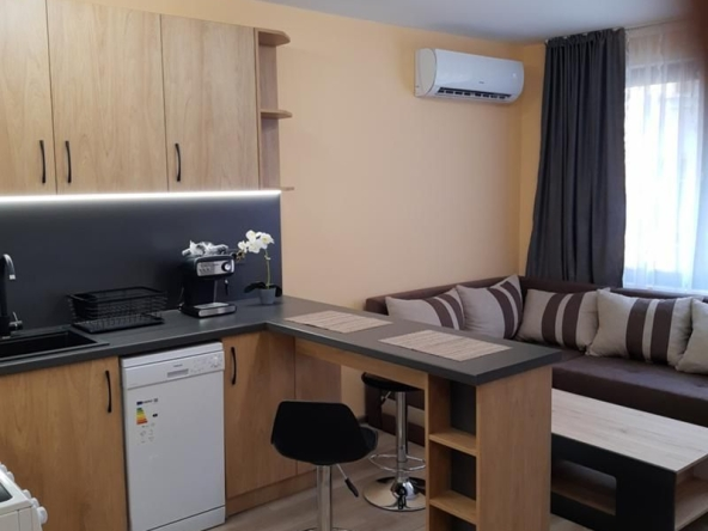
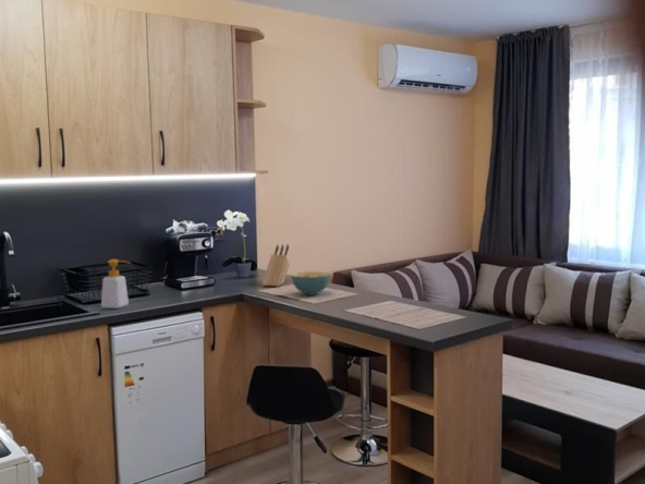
+ soap bottle (118, 282)
+ knife block (277, 264)
+ cereal bowl (311, 283)
